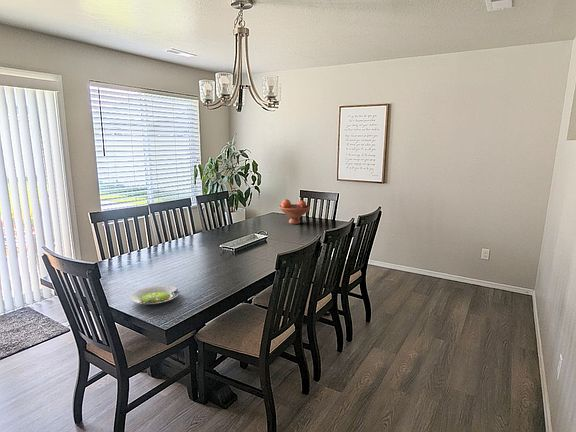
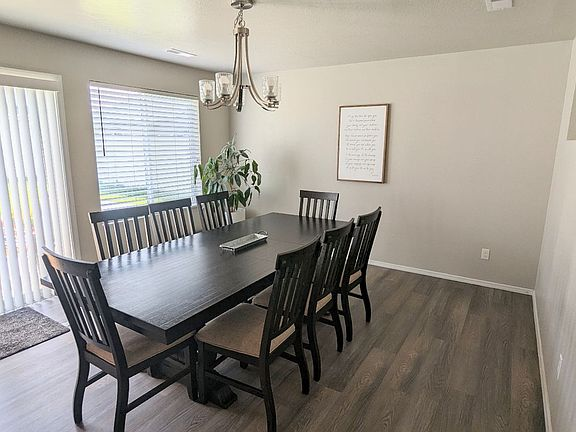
- salad plate (155, 295)
- fruit bowl (294, 211)
